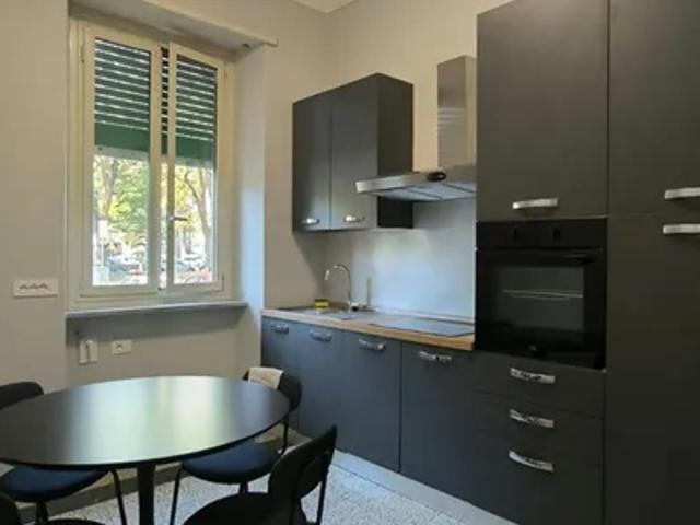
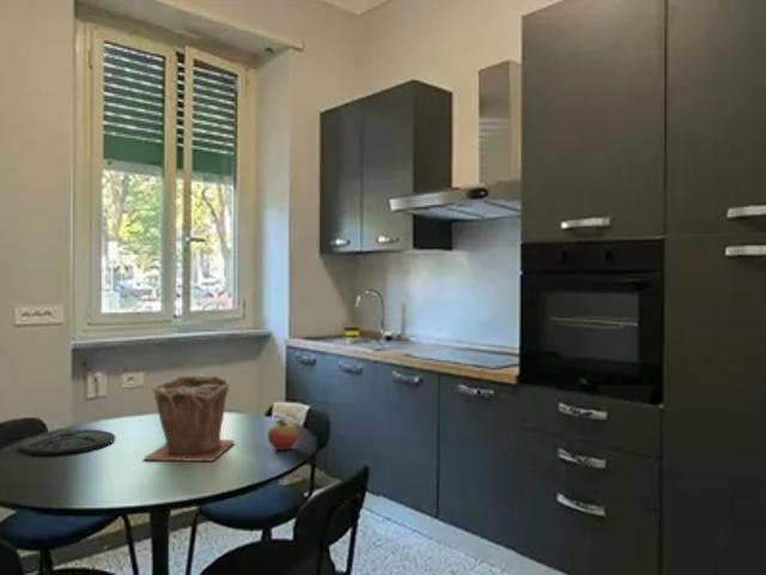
+ fruit (282, 432)
+ plate (68, 436)
+ plant pot (190, 414)
